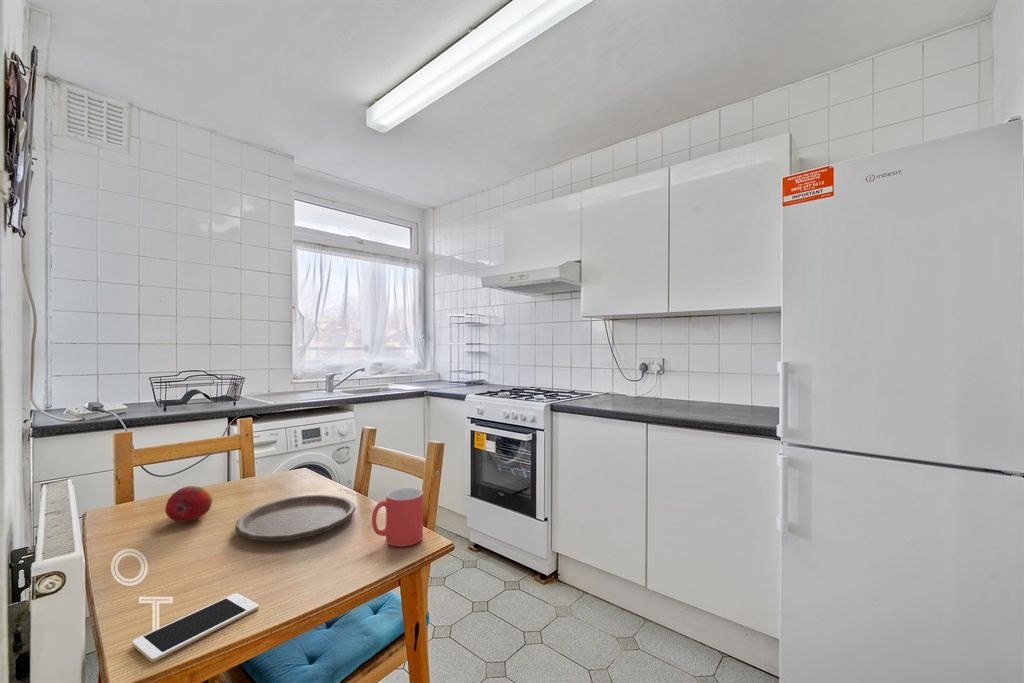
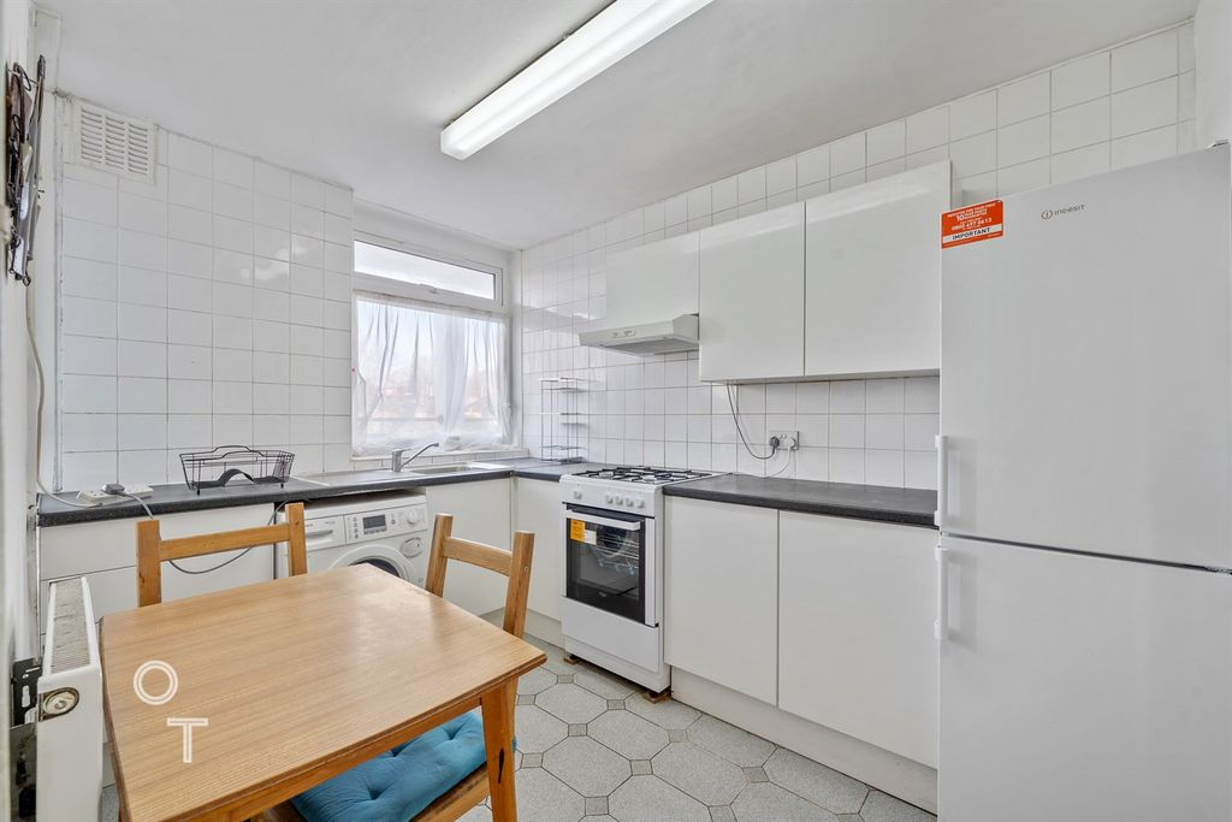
- mug (397, 518)
- plate (298, 517)
- cell phone (199, 623)
- fruit (189, 502)
